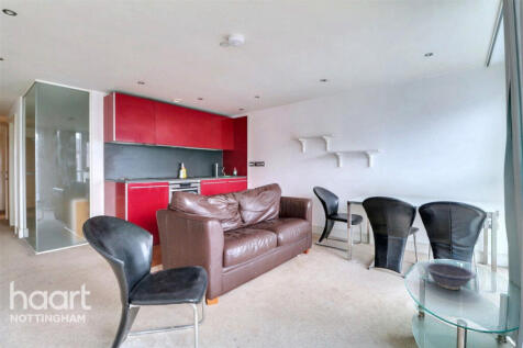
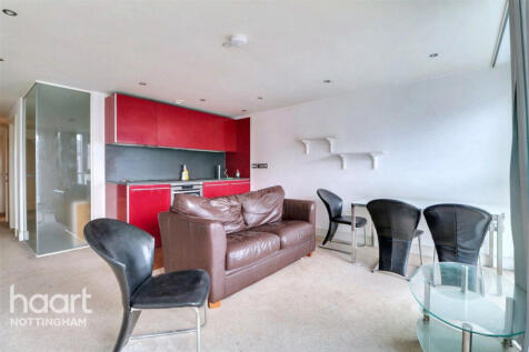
- decorative bowl (448, 277)
